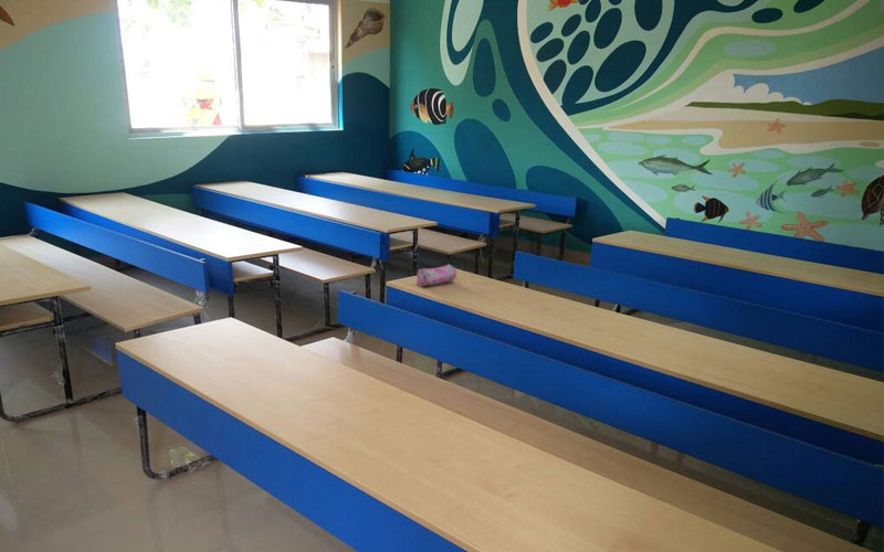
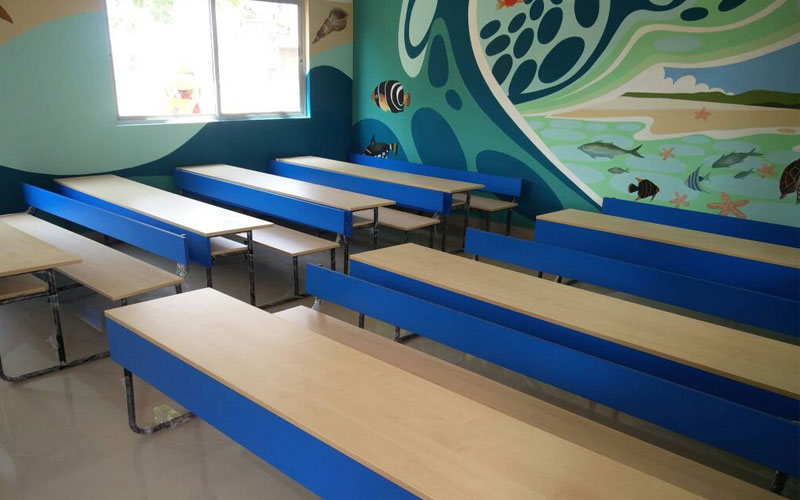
- pencil case (435, 275)
